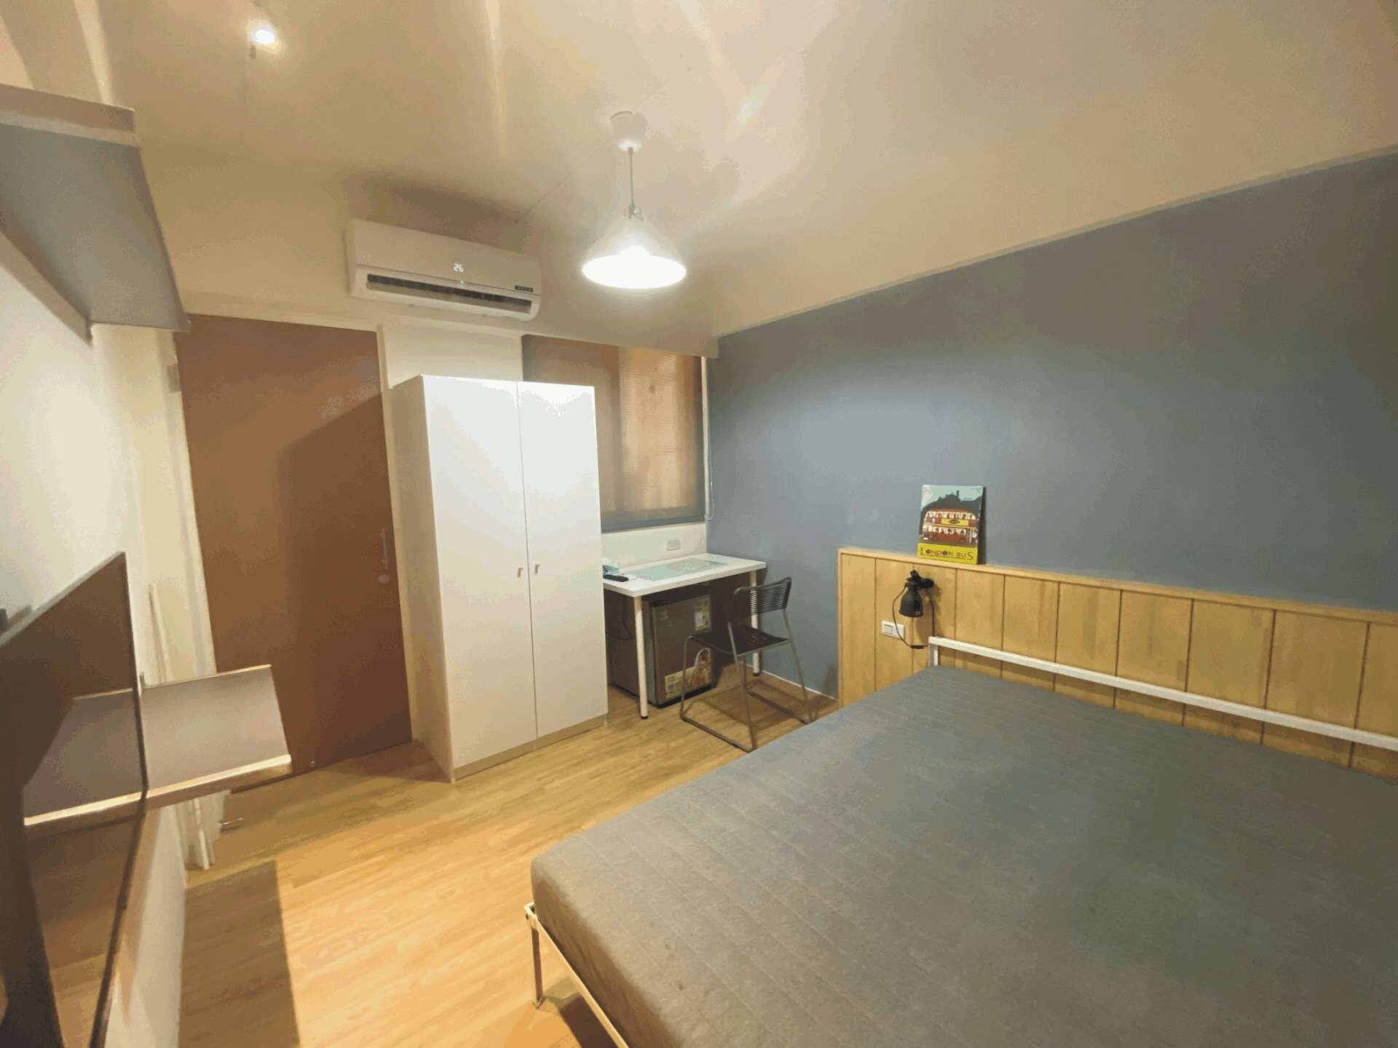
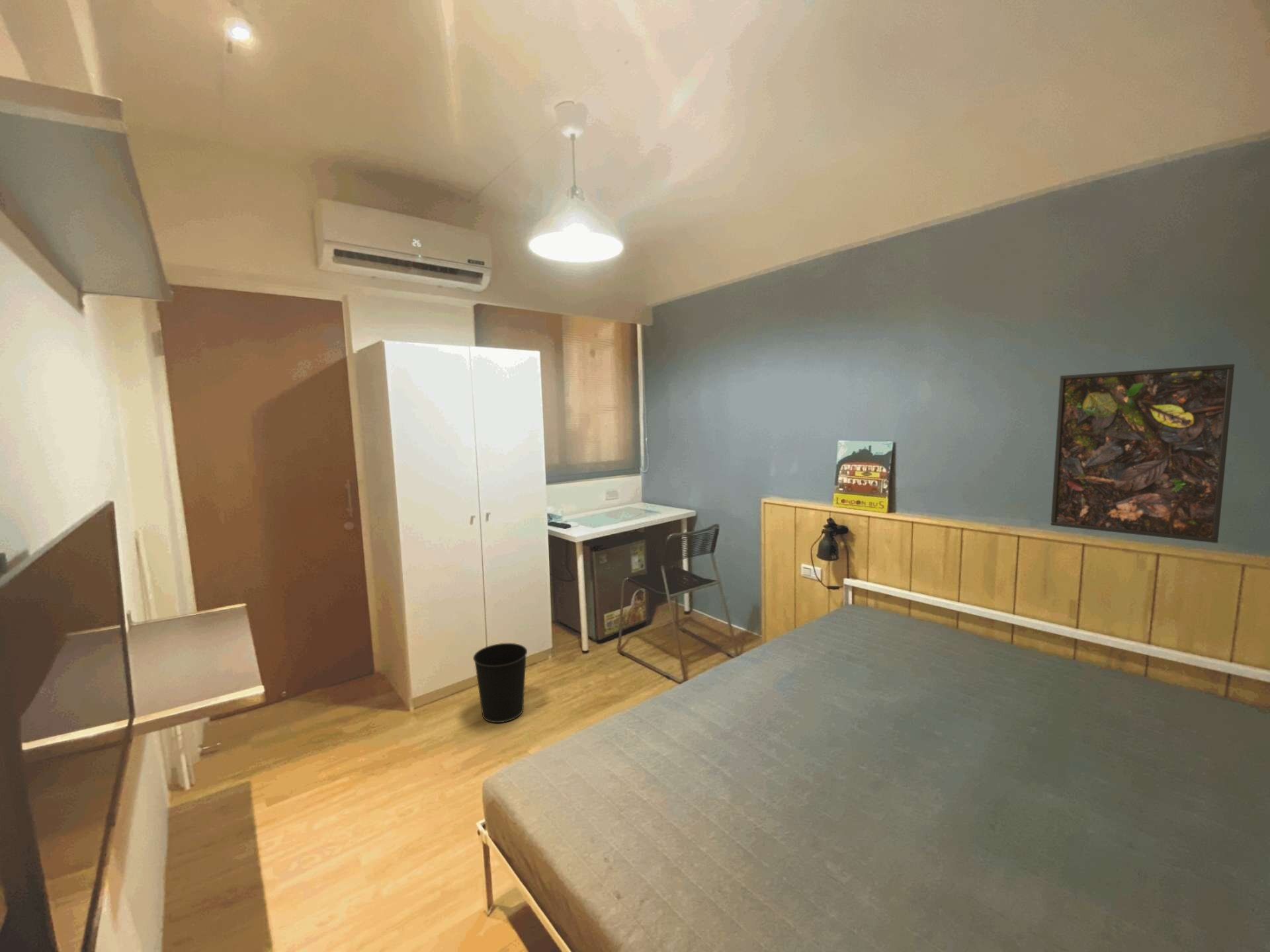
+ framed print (1133, 453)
+ wastebasket (501, 682)
